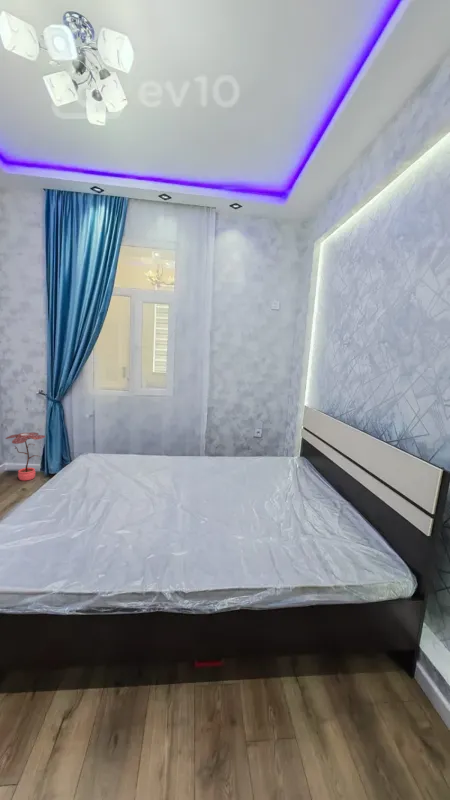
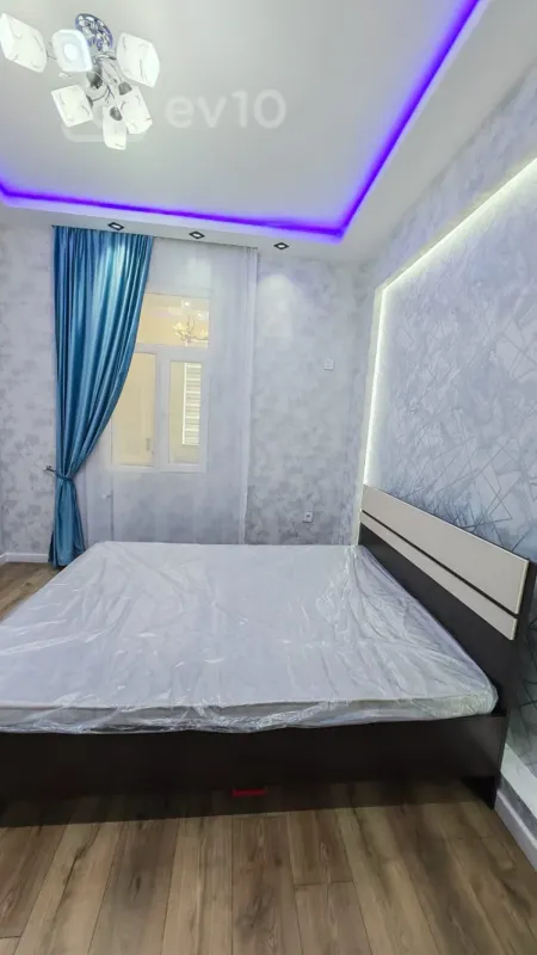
- potted plant (28, 456)
